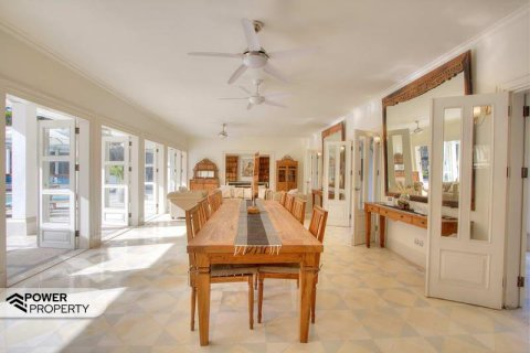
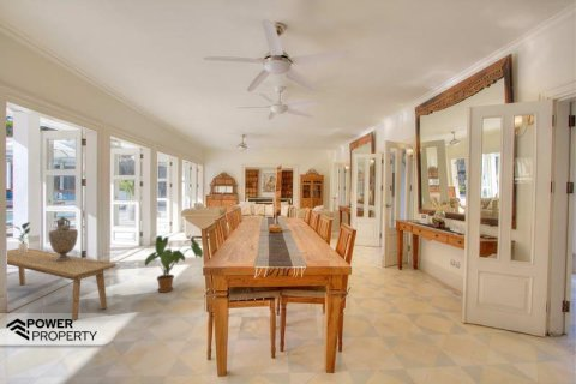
+ potted plant (23, 236)
+ decorative urn (62, 238)
+ bench (44, 272)
+ house plant (173, 263)
